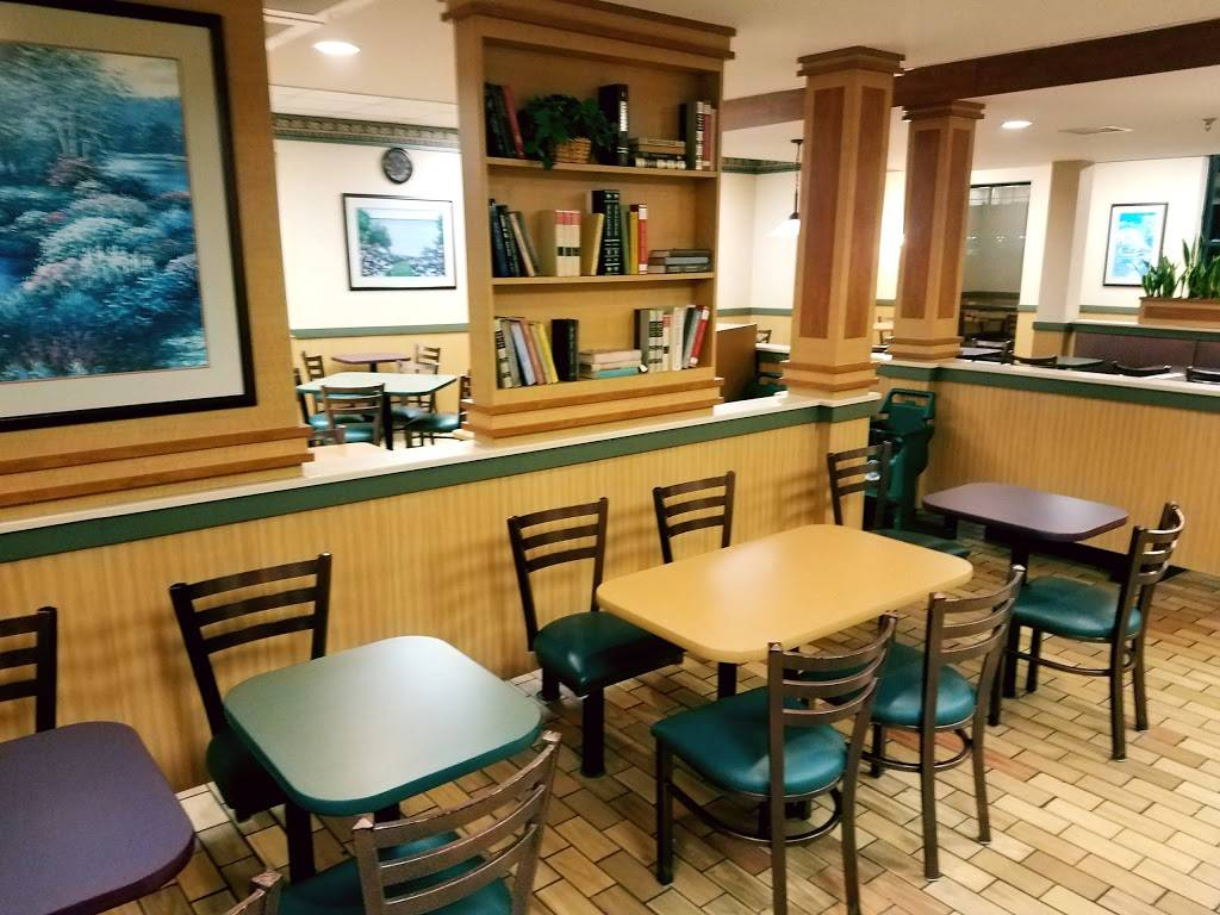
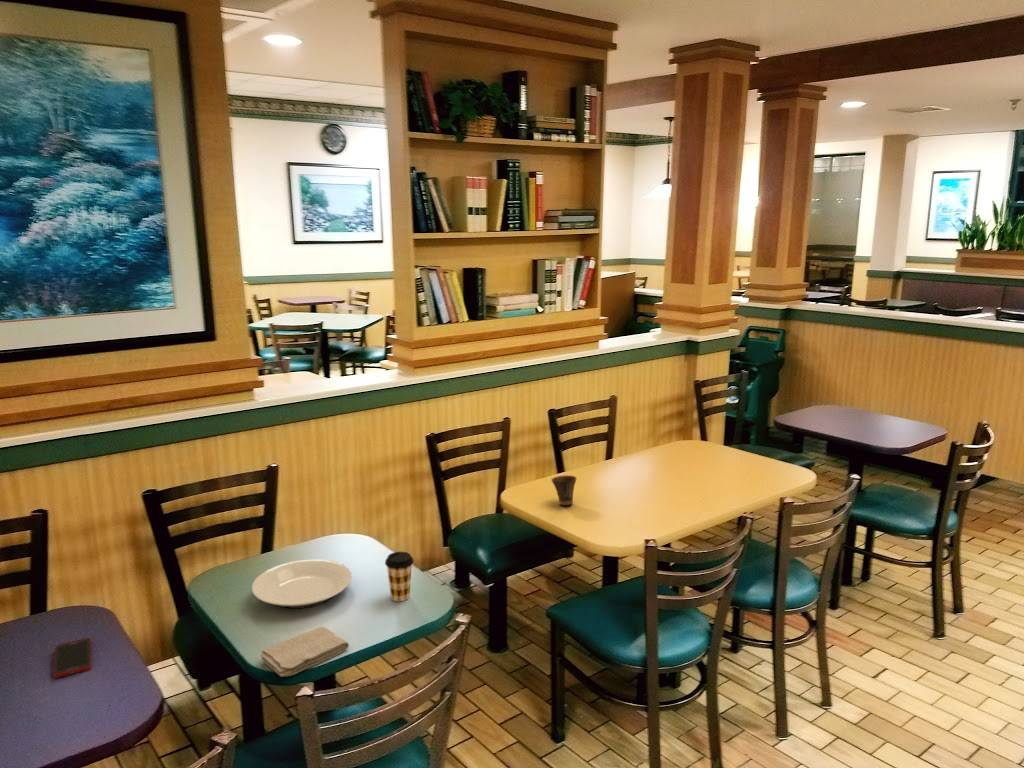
+ plate (303, 587)
+ cell phone (72, 657)
+ cup (563, 490)
+ washcloth (304, 649)
+ coffee cup (399, 576)
